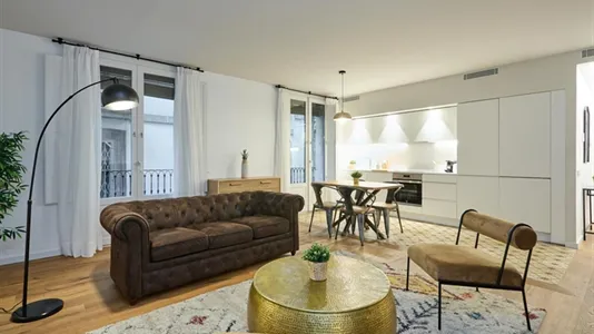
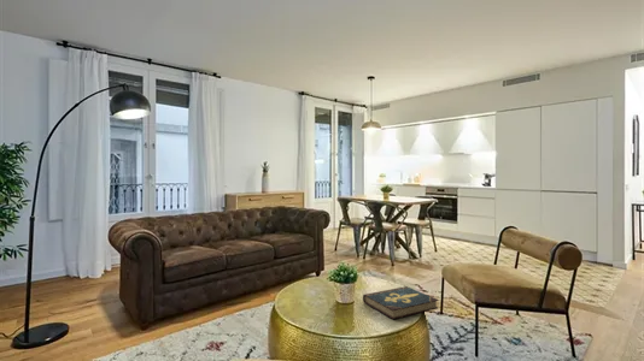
+ book (399, 301)
